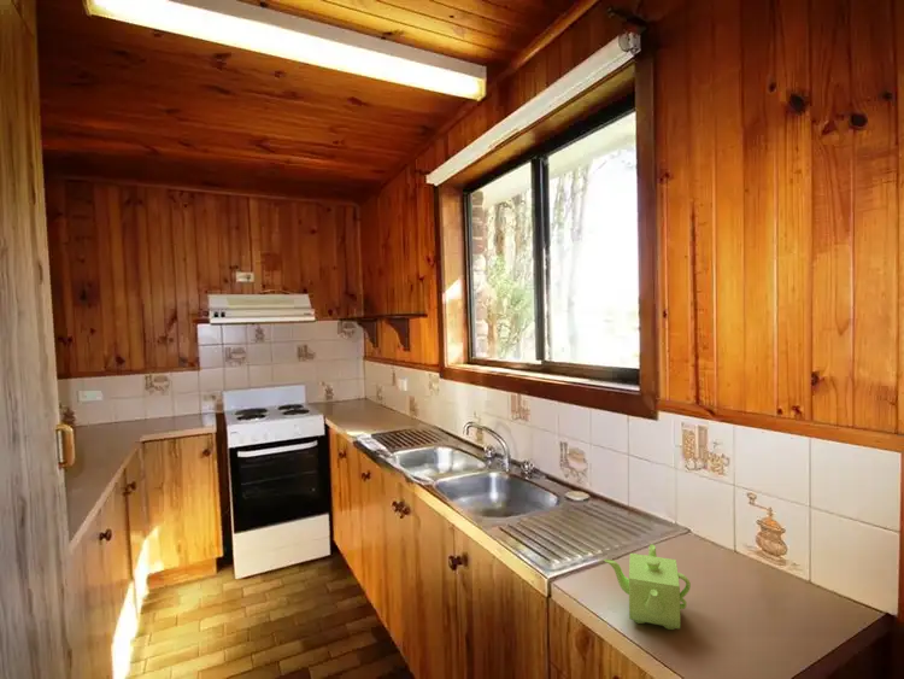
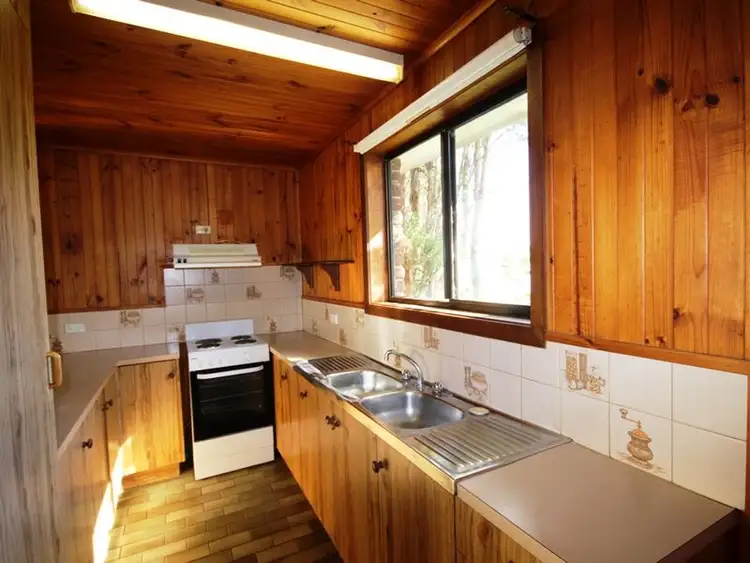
- teapot (646, 586)
